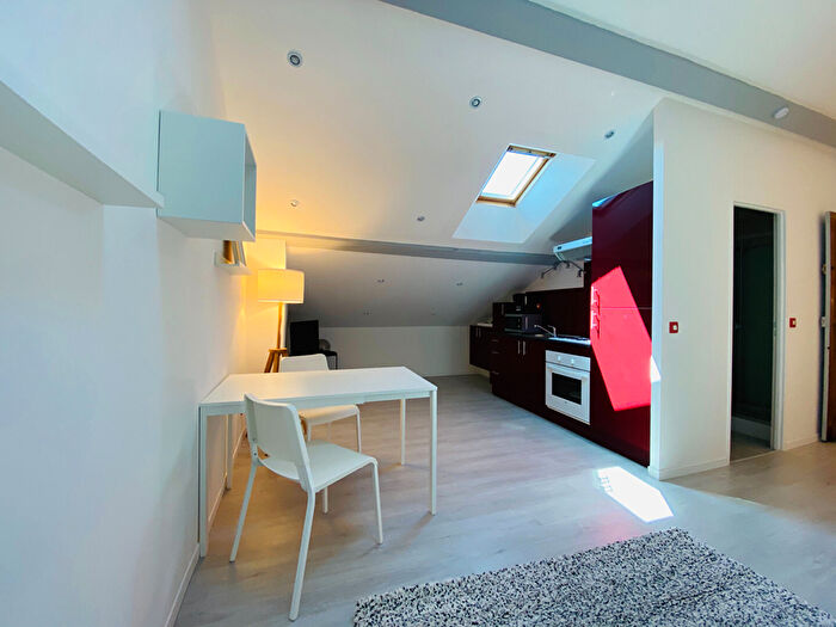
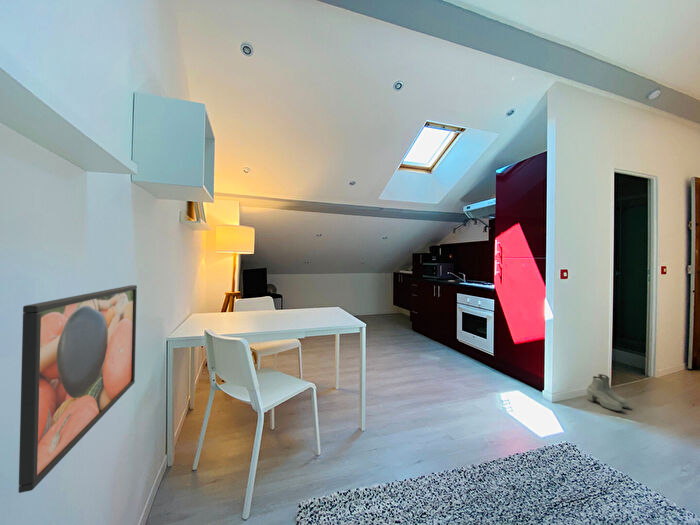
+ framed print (96, 356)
+ boots (607, 390)
